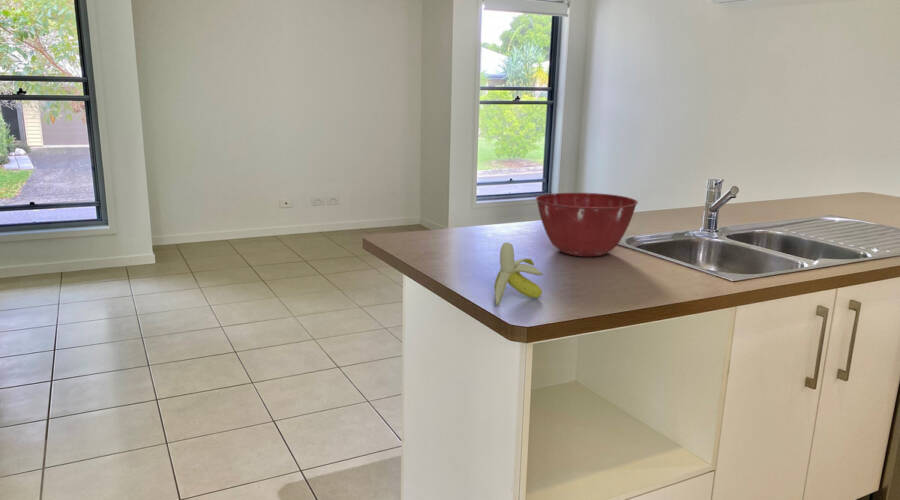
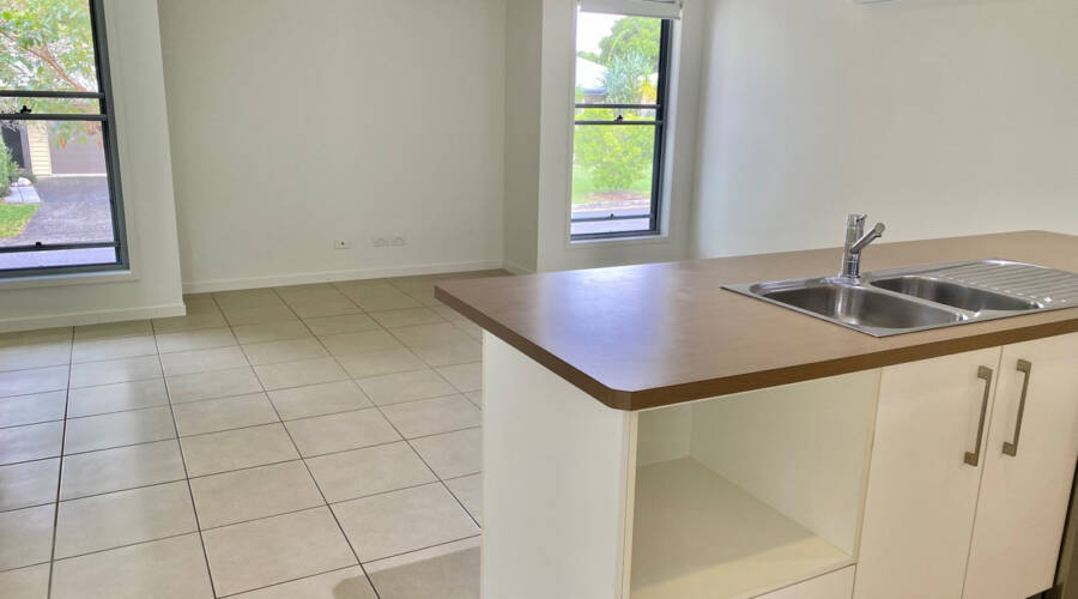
- mixing bowl (584, 225)
- banana (517, 270)
